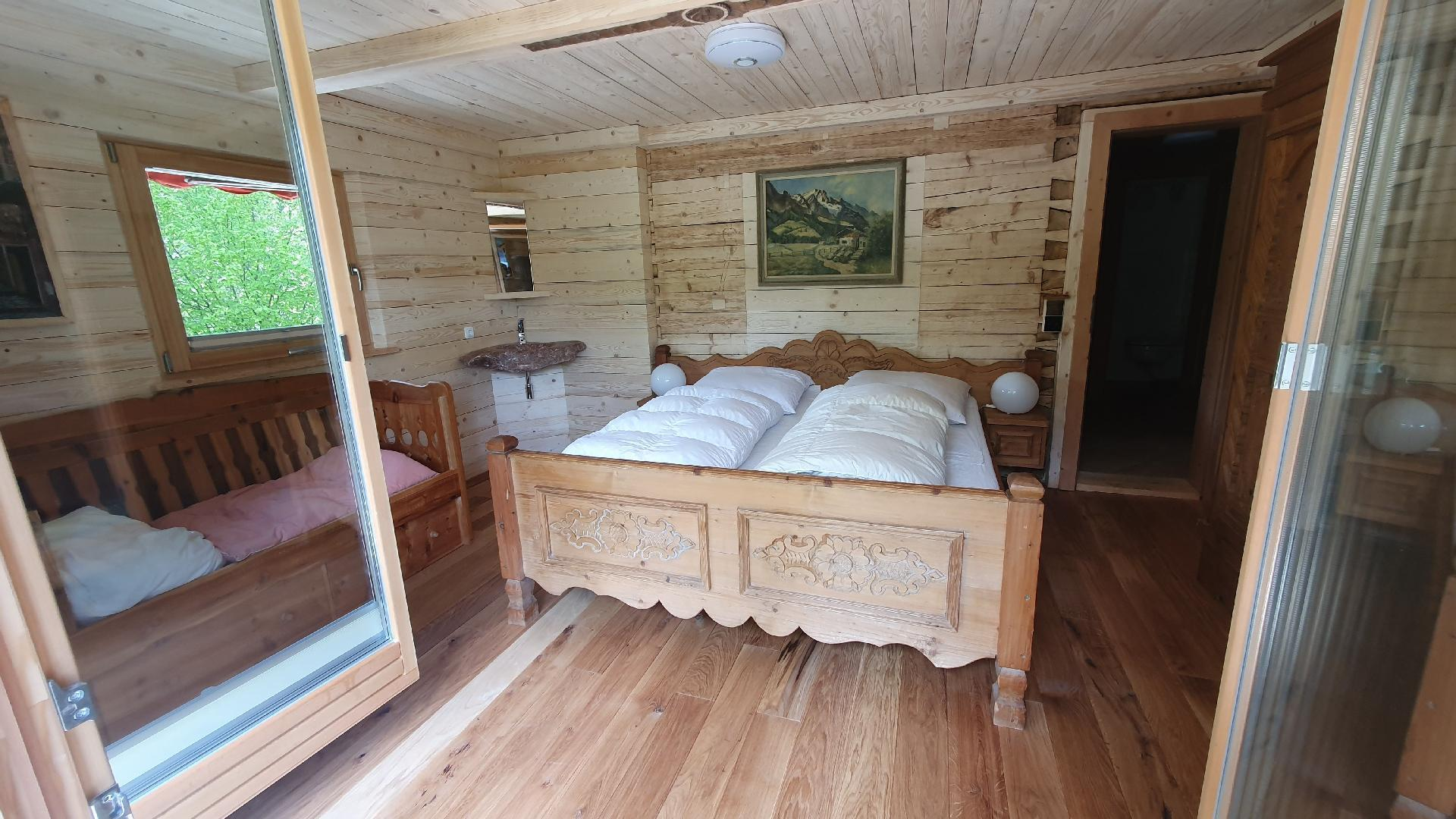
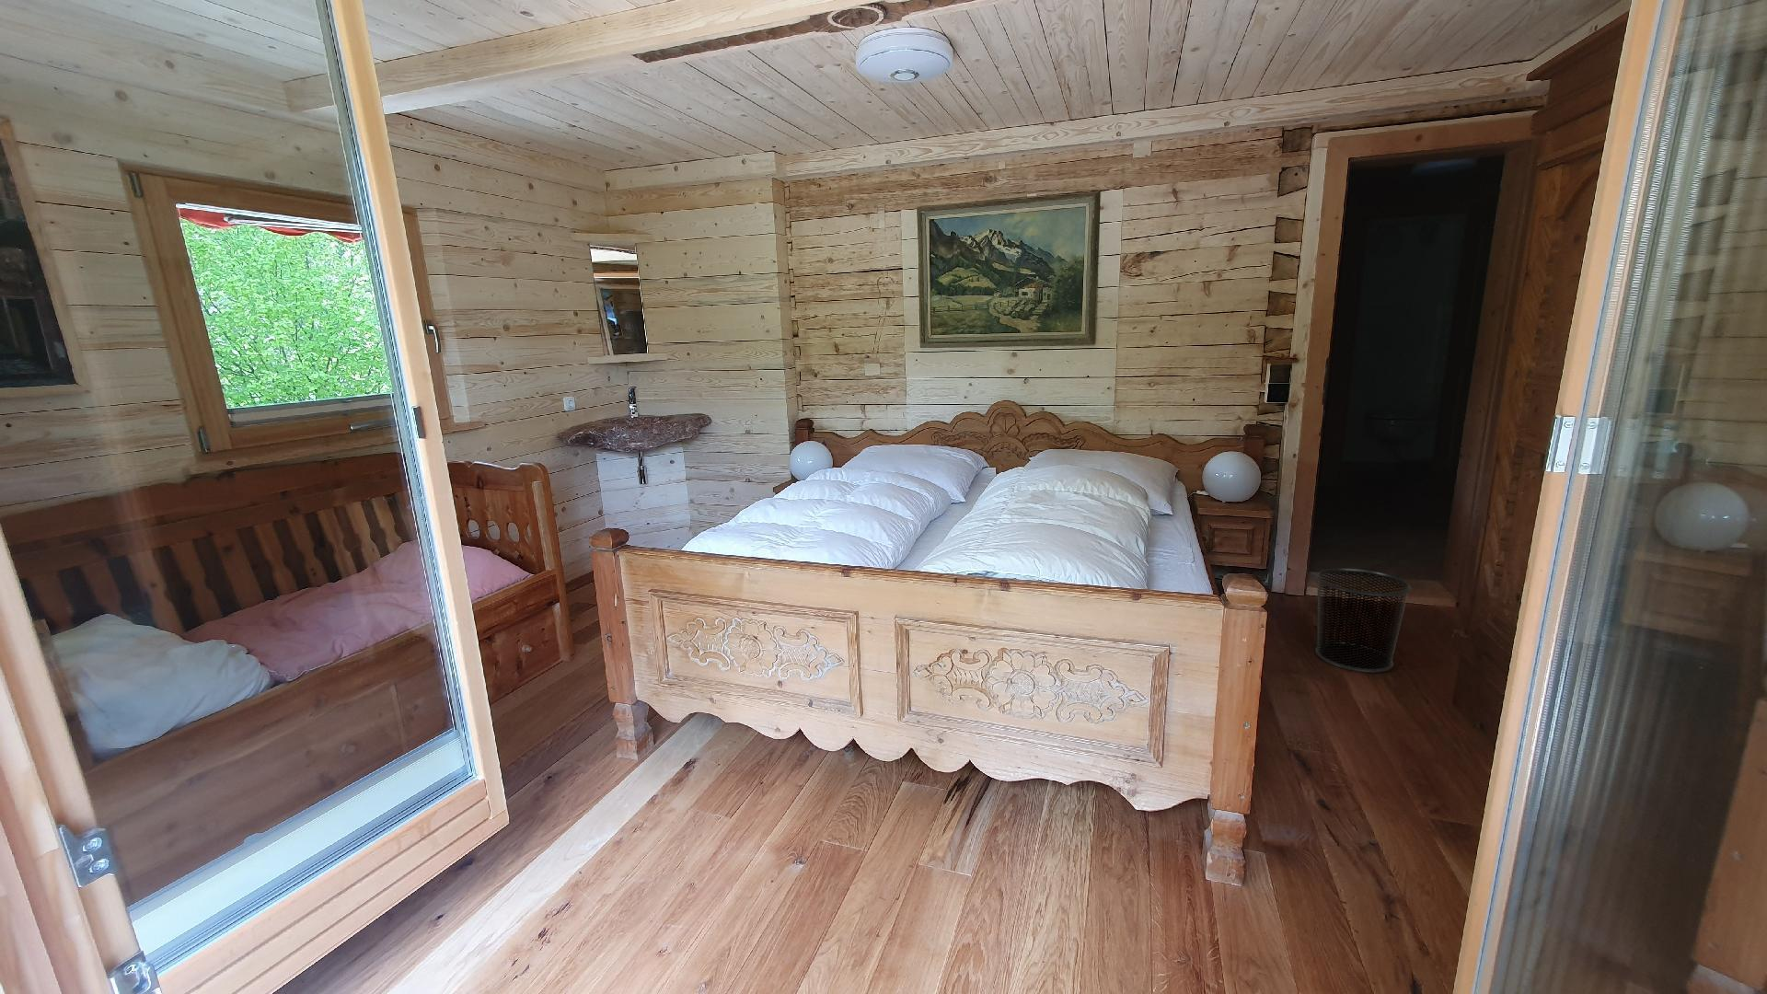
+ waste bin (1357, 619)
